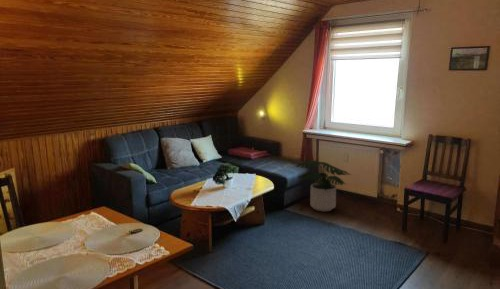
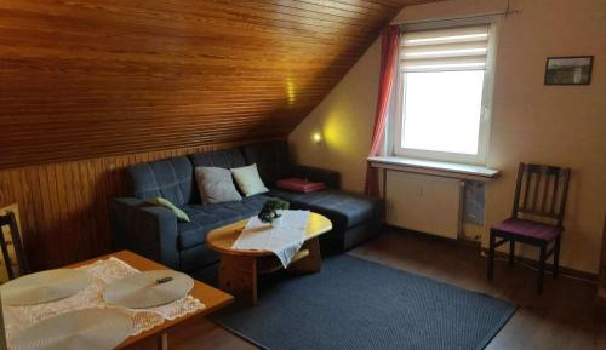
- potted plant (325, 184)
